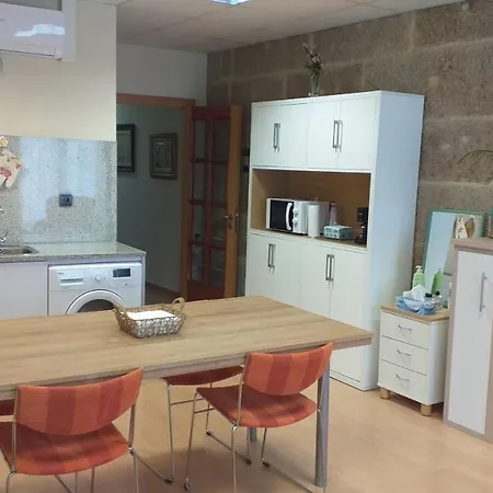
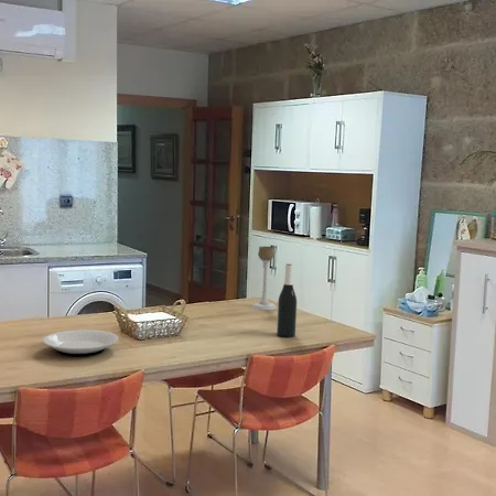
+ candle holder (265, 277)
+ wine bottle (287, 300)
+ plate (80, 344)
